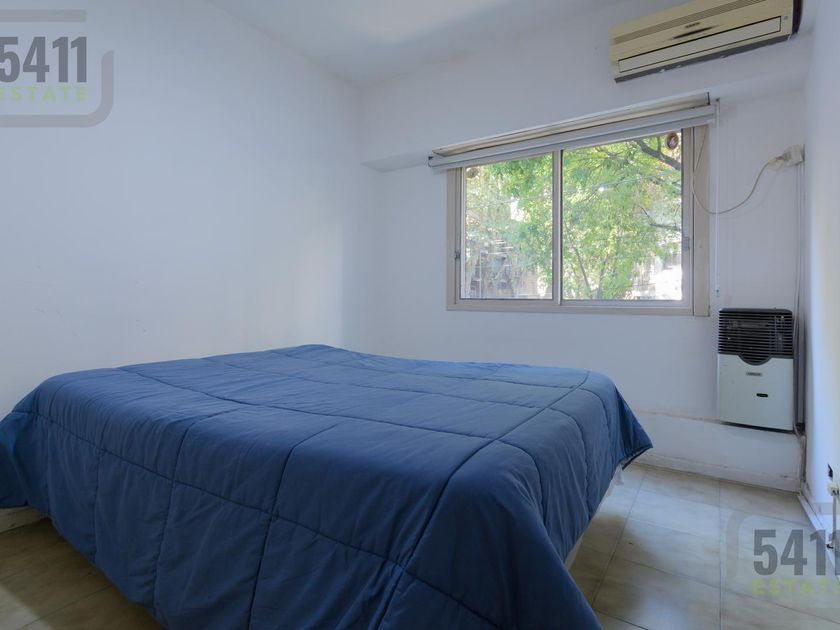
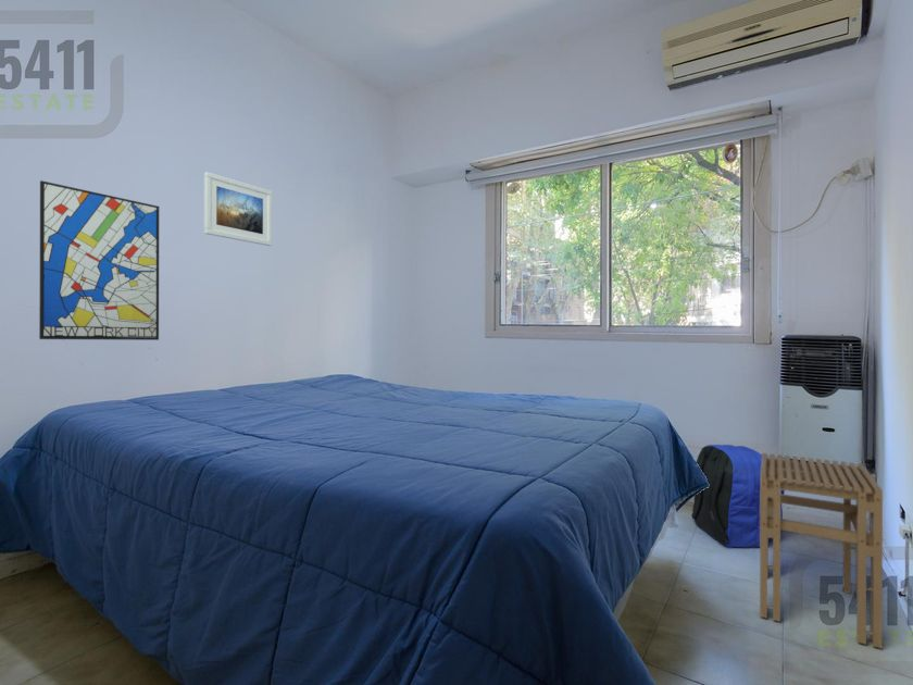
+ backpack (736, 488)
+ stool (813, 535)
+ wall art (104, 266)
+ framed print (239, 211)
